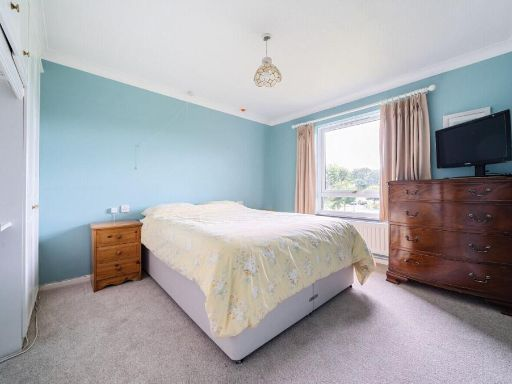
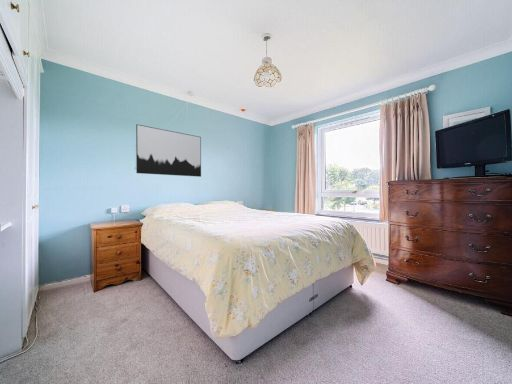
+ wall art (171, 153)
